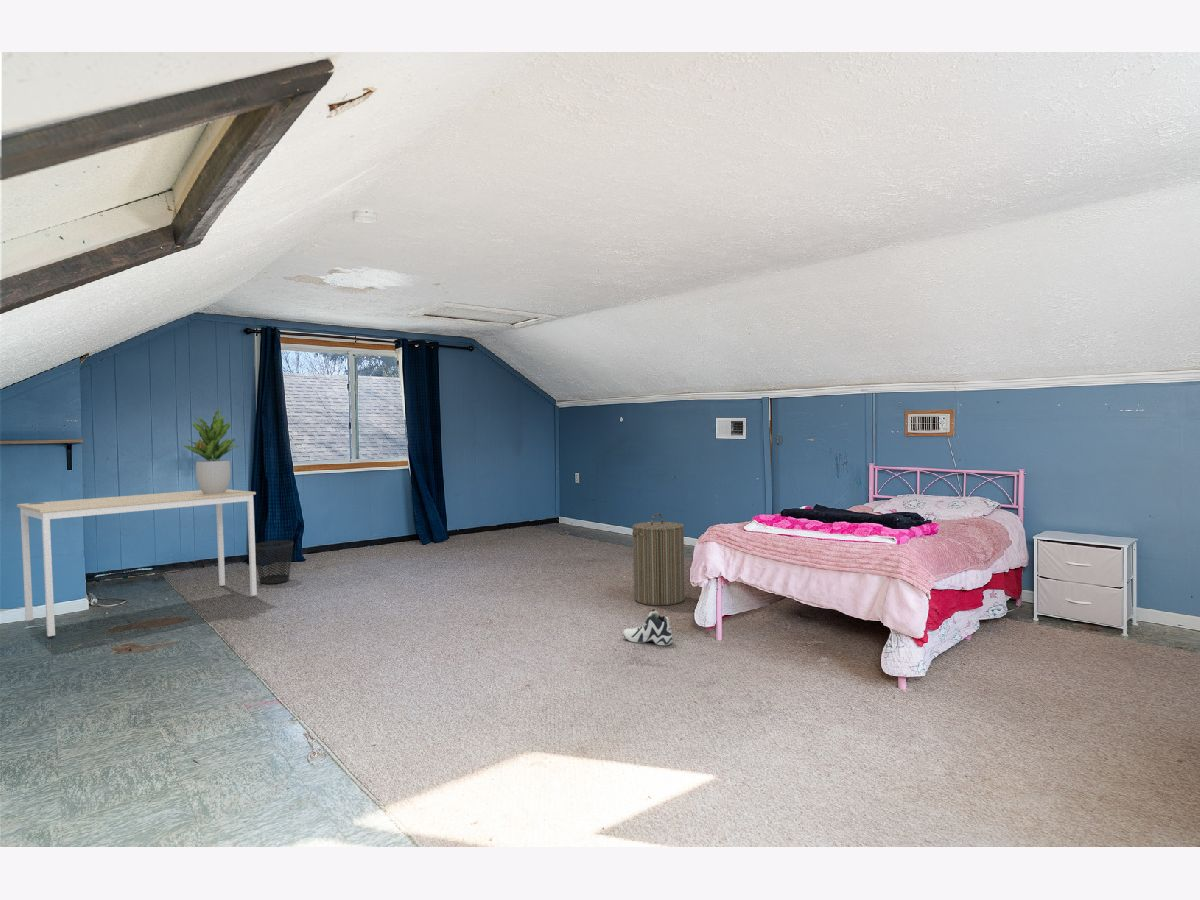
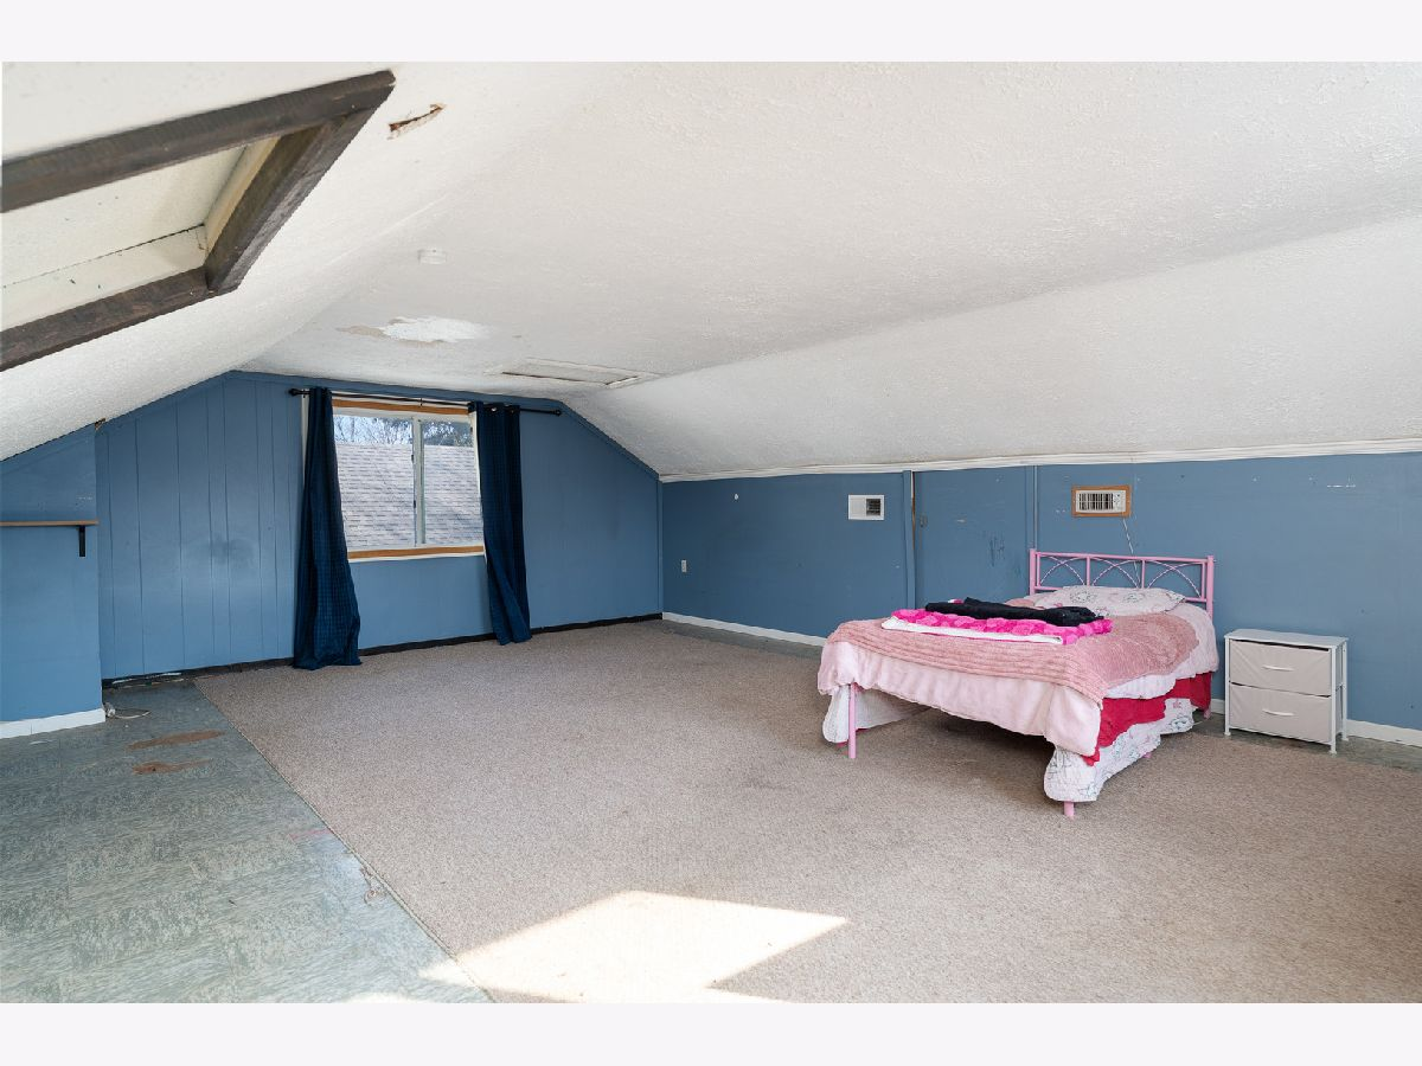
- laundry hamper (658, 556)
- wastebasket (274, 562)
- sneaker (647, 624)
- potted plant (210, 450)
- desk (145, 510)
